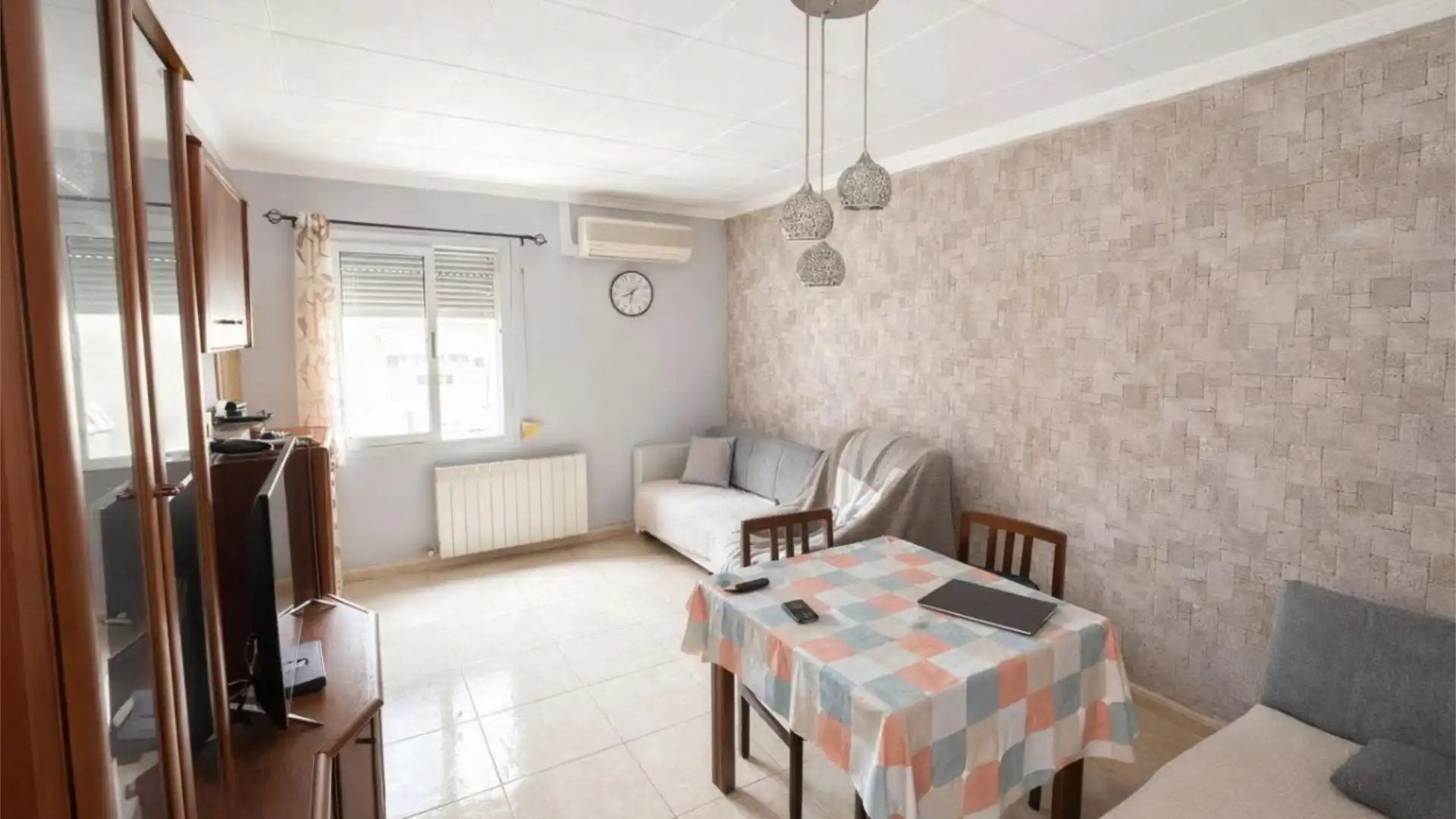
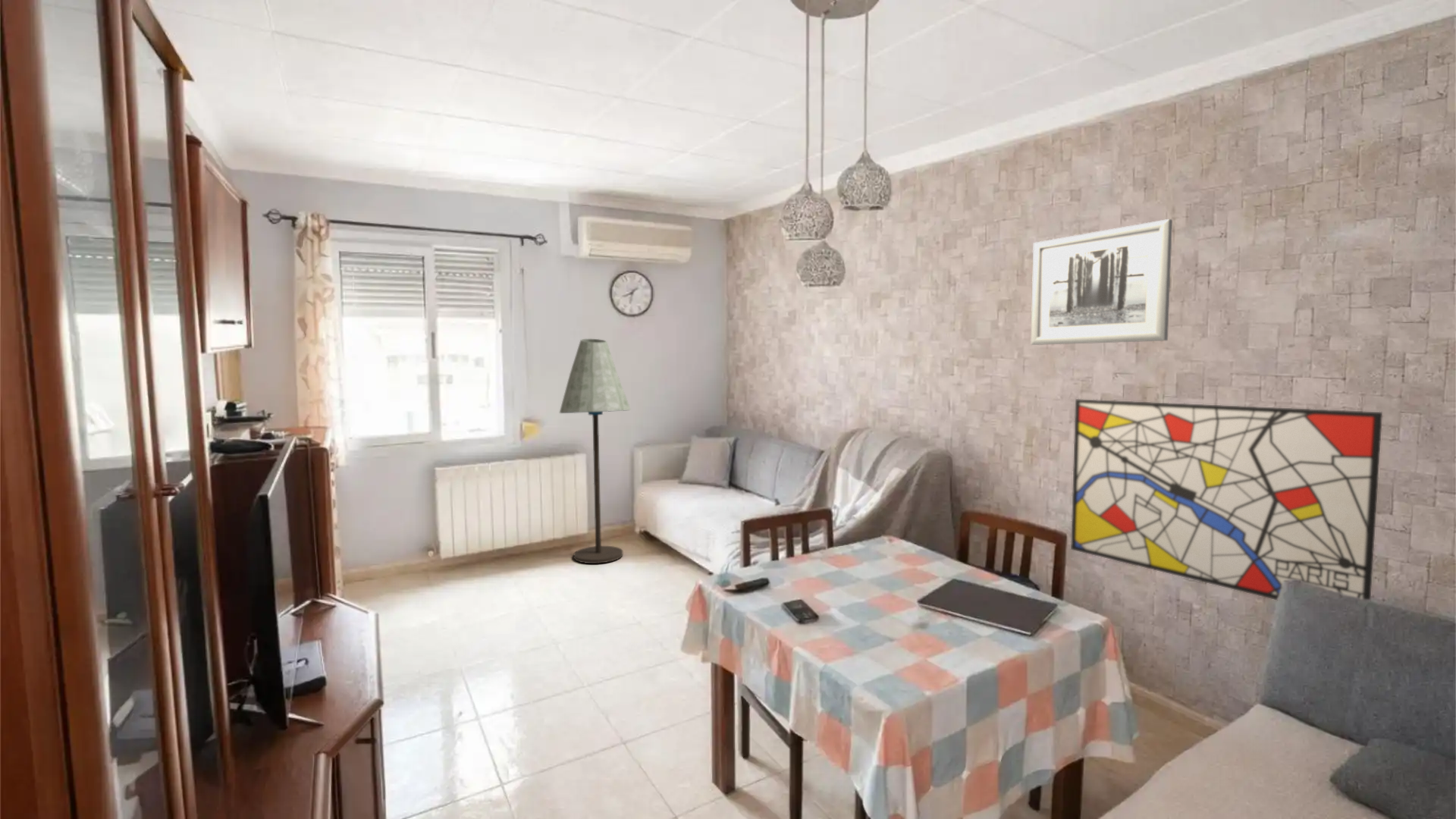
+ floor lamp (596, 448)
+ wall art (1199, 492)
+ wall art (1095, 287)
